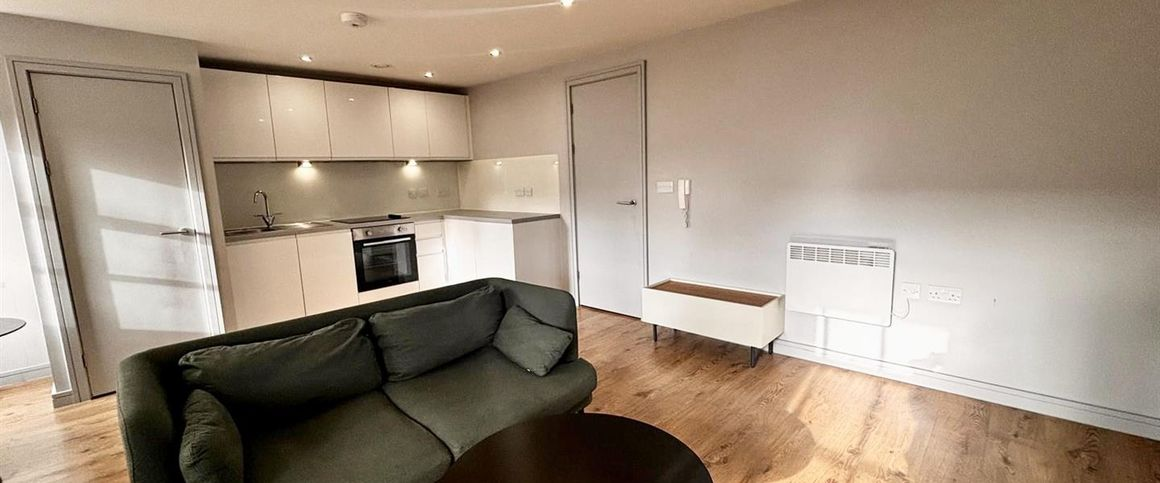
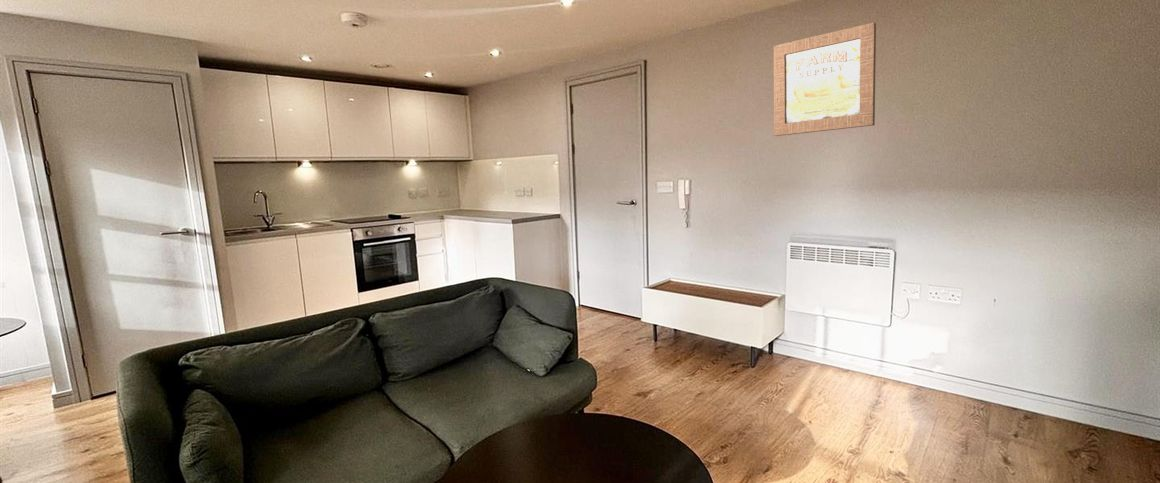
+ wall art (821, 83)
